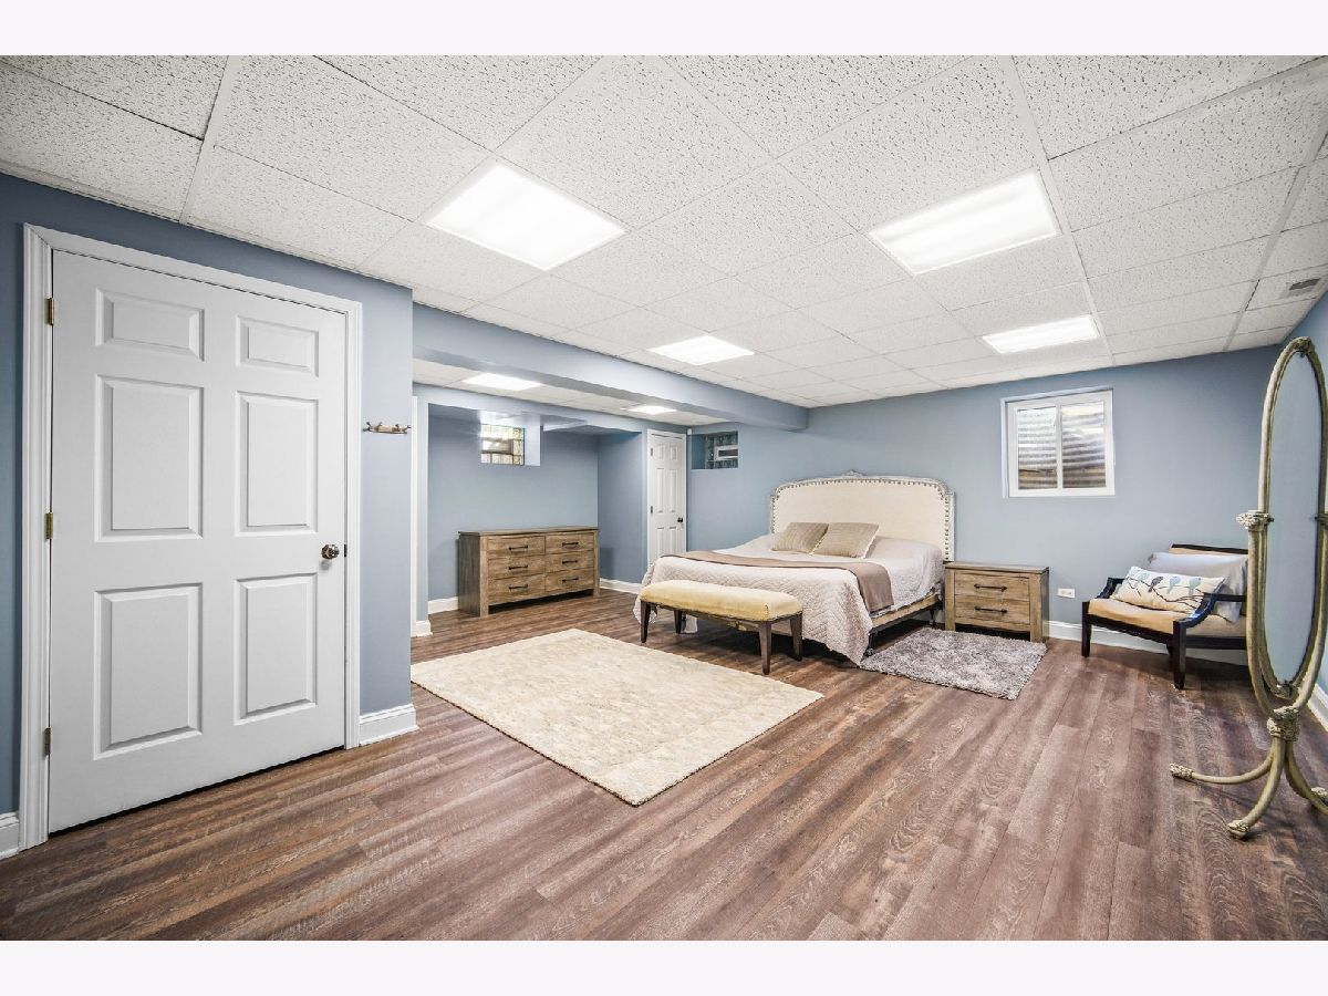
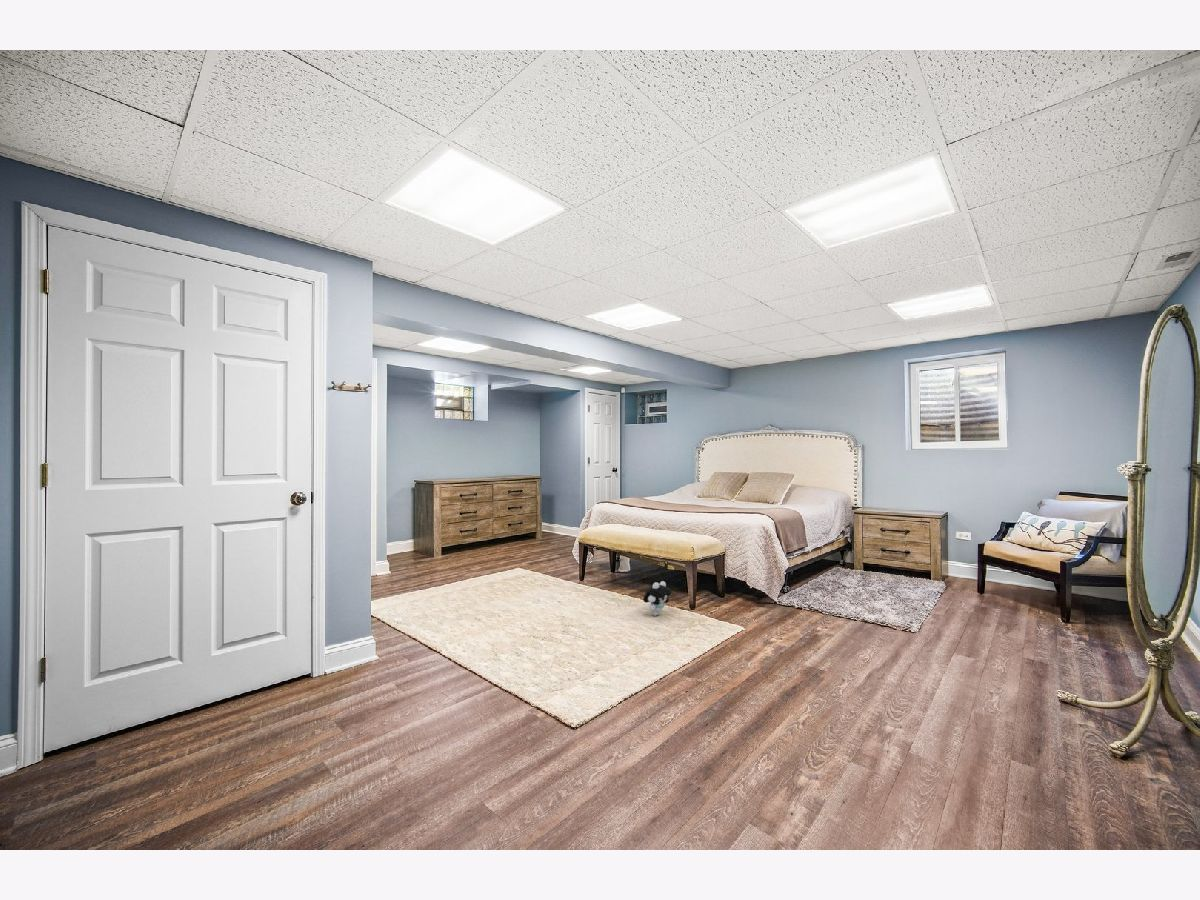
+ plush toy (657, 597)
